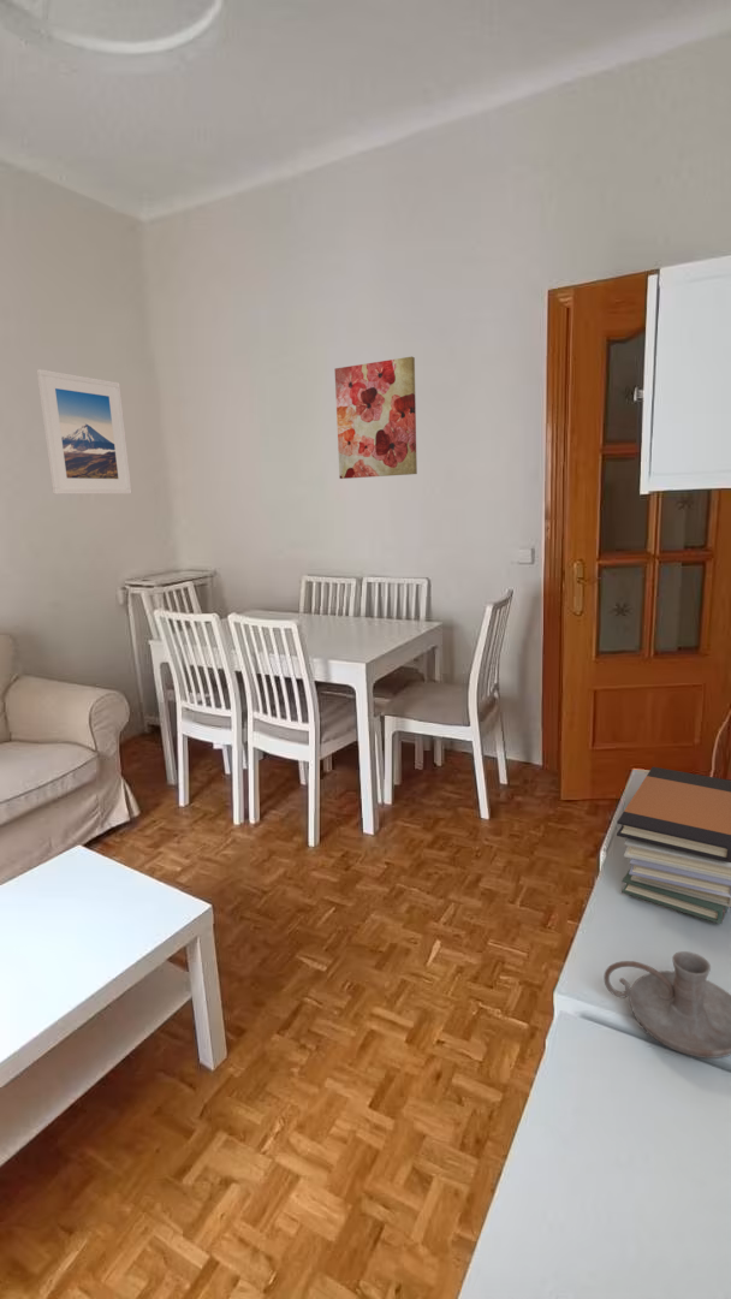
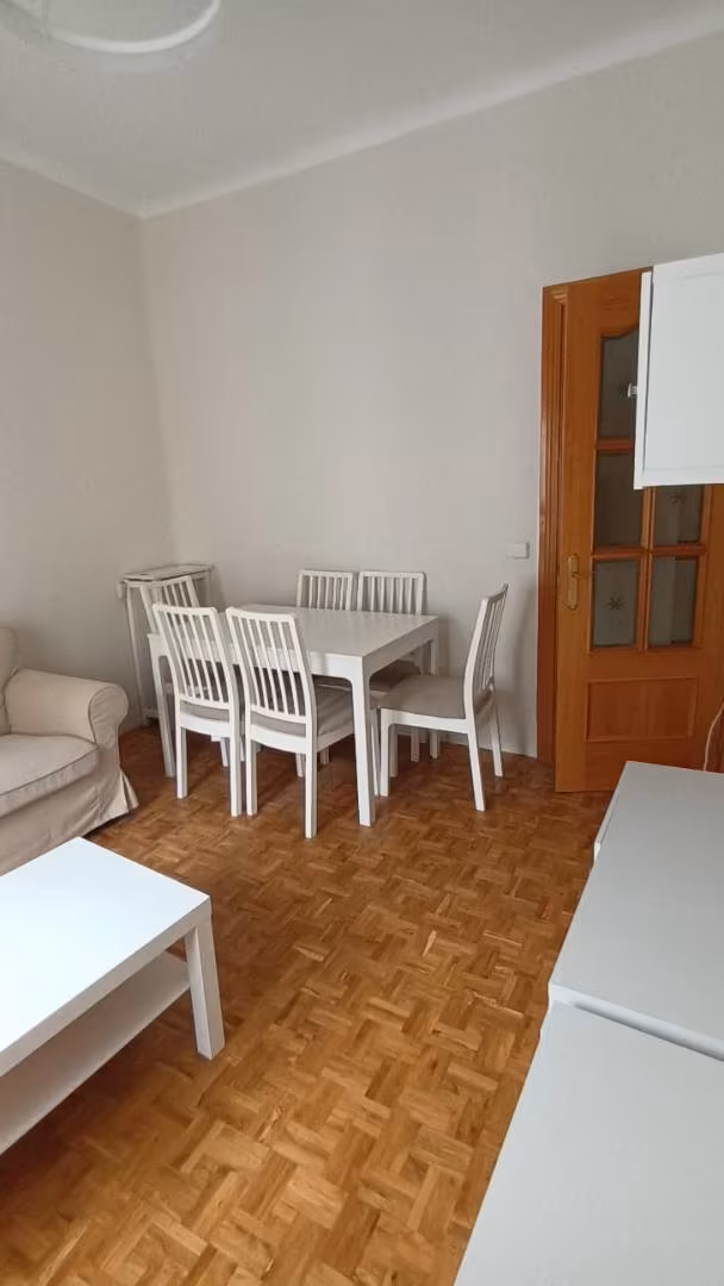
- candle holder (674, 990)
- book stack (687, 838)
- wall art (375, 420)
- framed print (87, 435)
